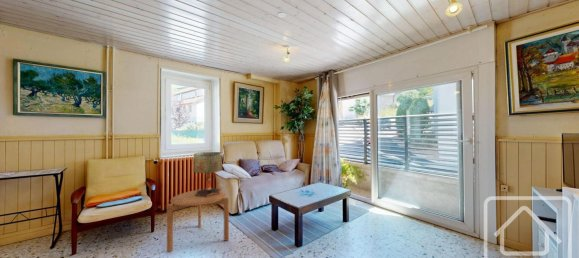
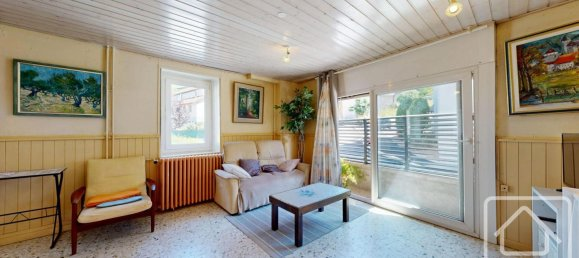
- table lamp (208, 173)
- side table (199, 216)
